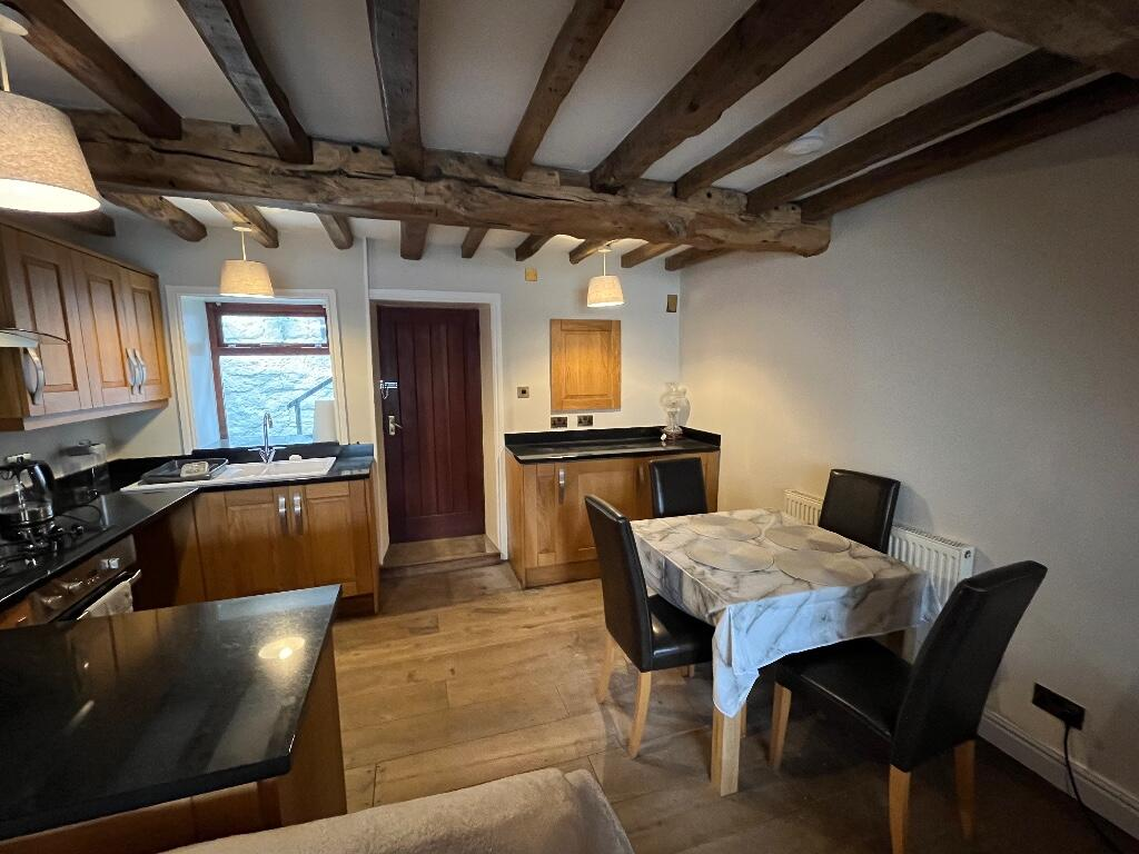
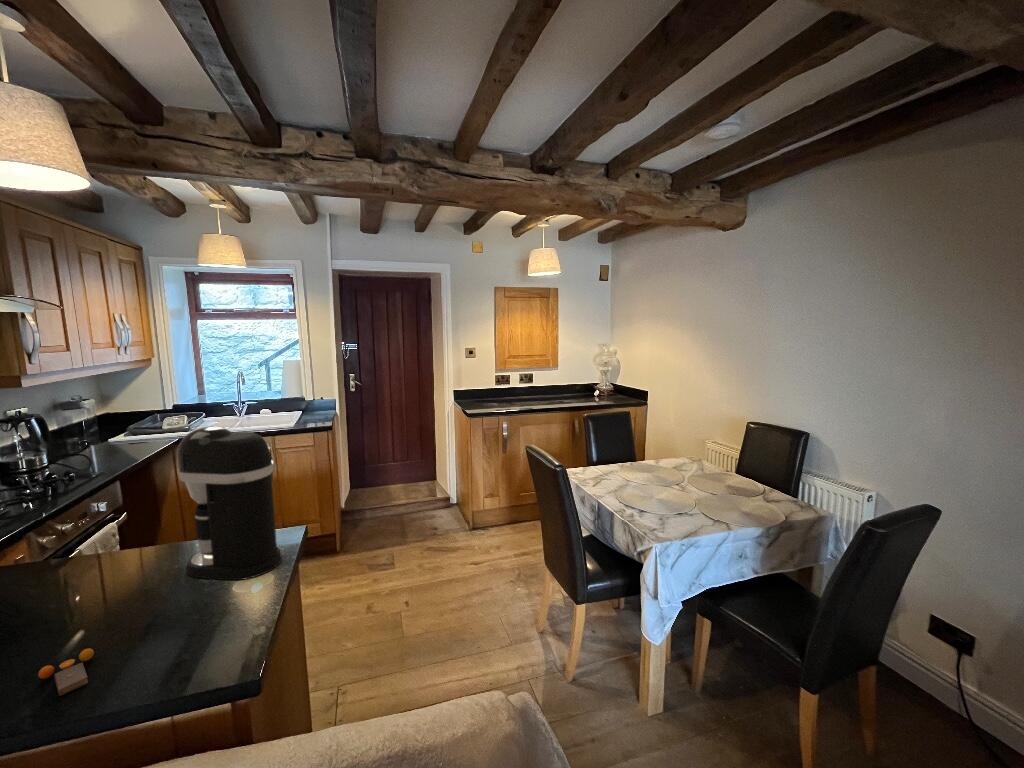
+ fruit (69, 671)
+ coffee maker (229, 497)
